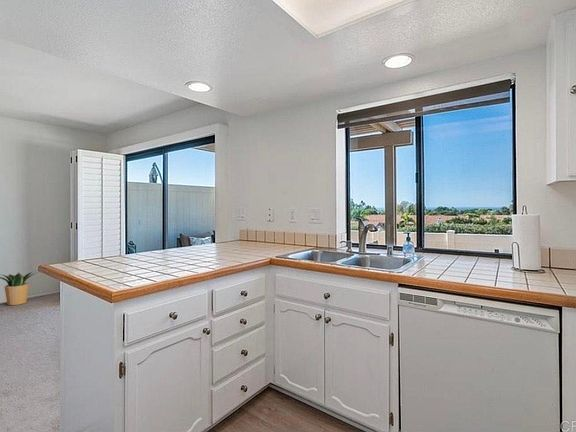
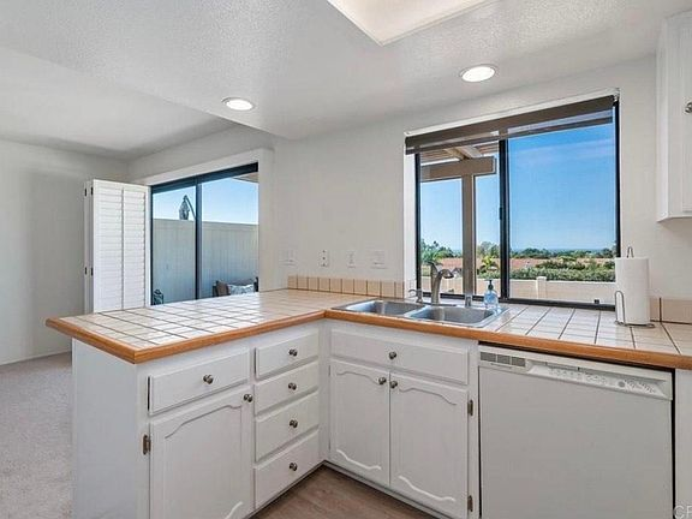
- potted plant (18, 287)
